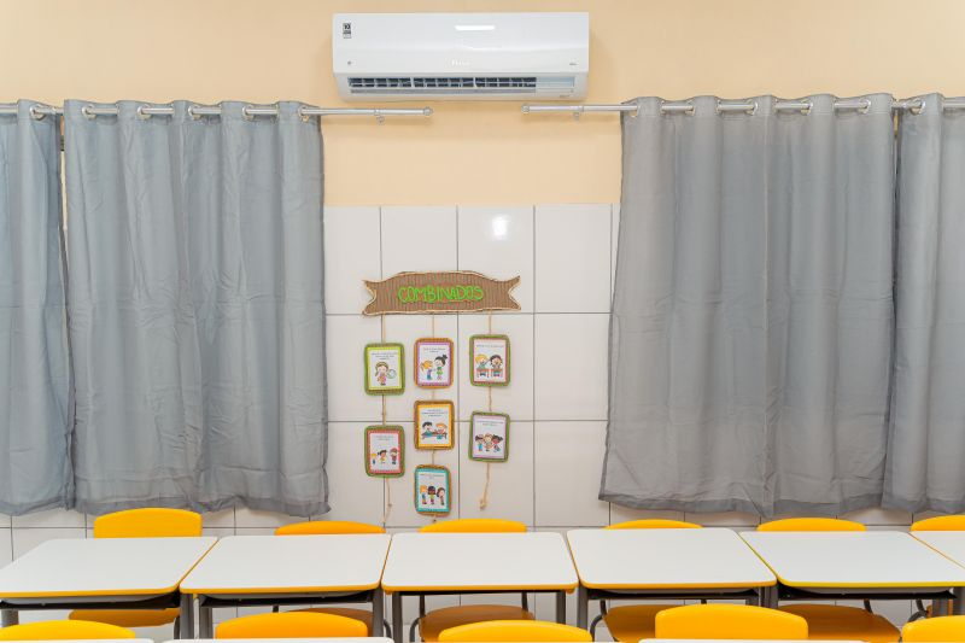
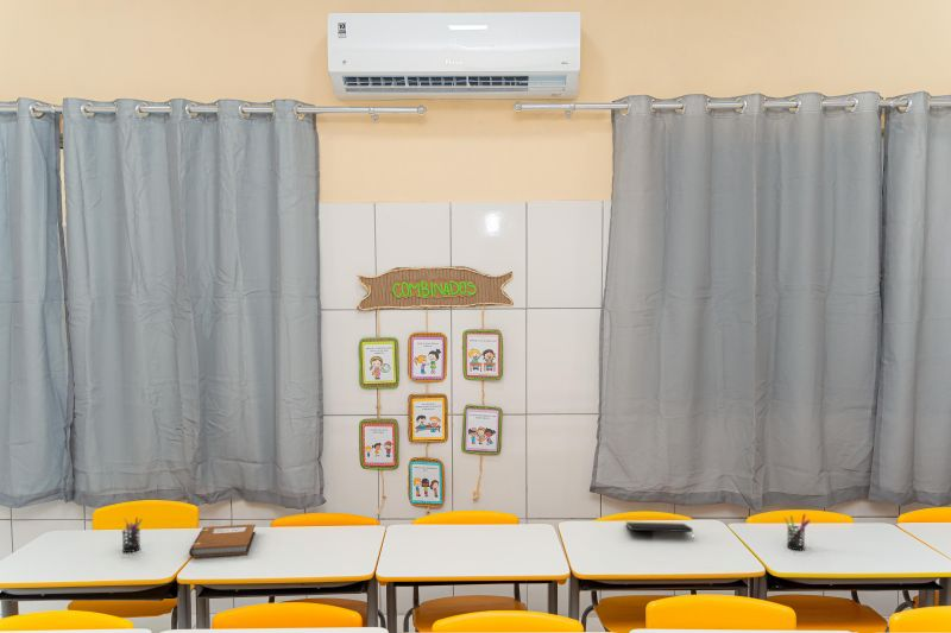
+ pen holder (795, 531)
+ notebook (223, 539)
+ notepad (657, 526)
+ pen holder (133, 532)
